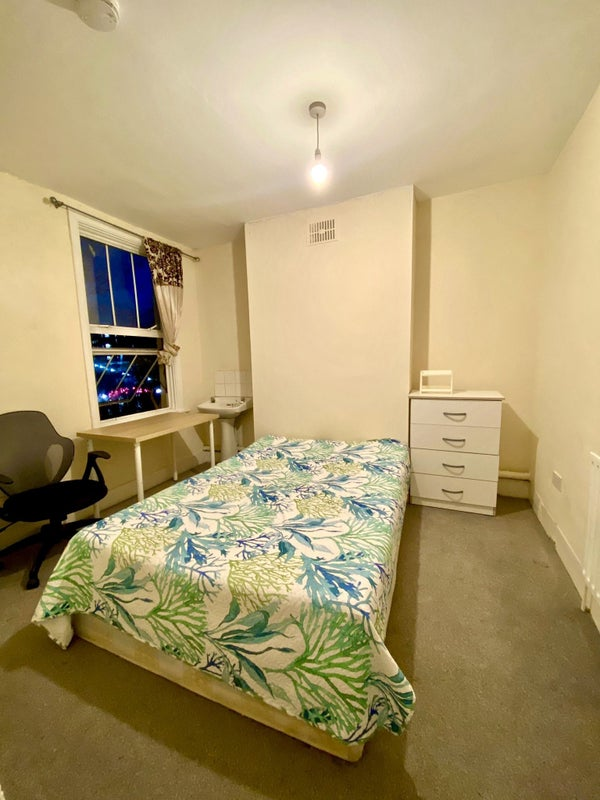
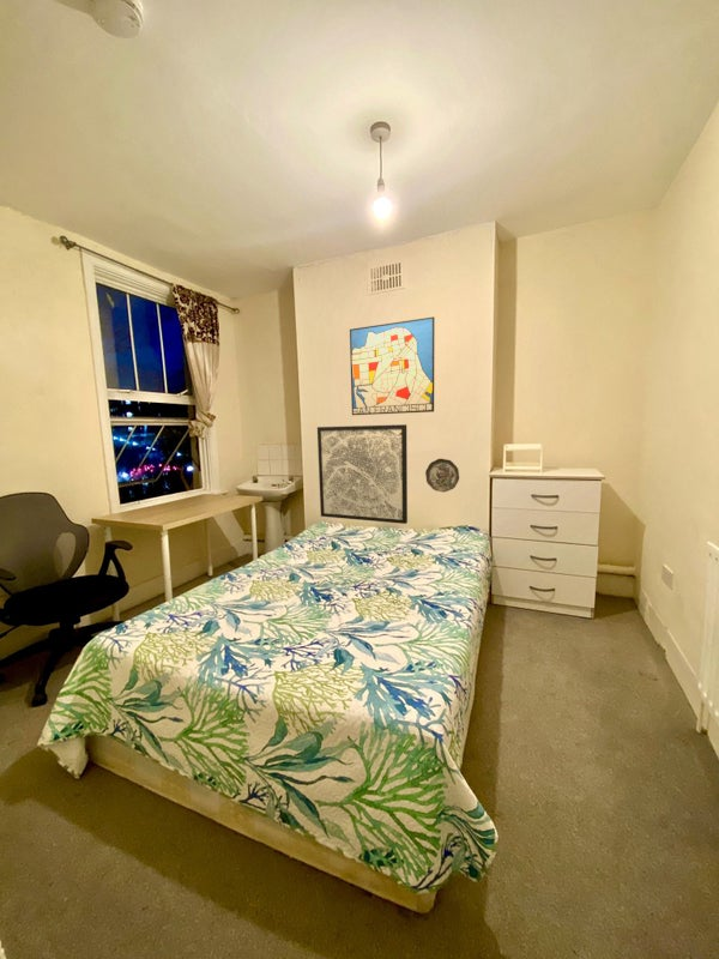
+ wall art (361, 474)
+ decorative plate (442, 475)
+ wall art (389, 369)
